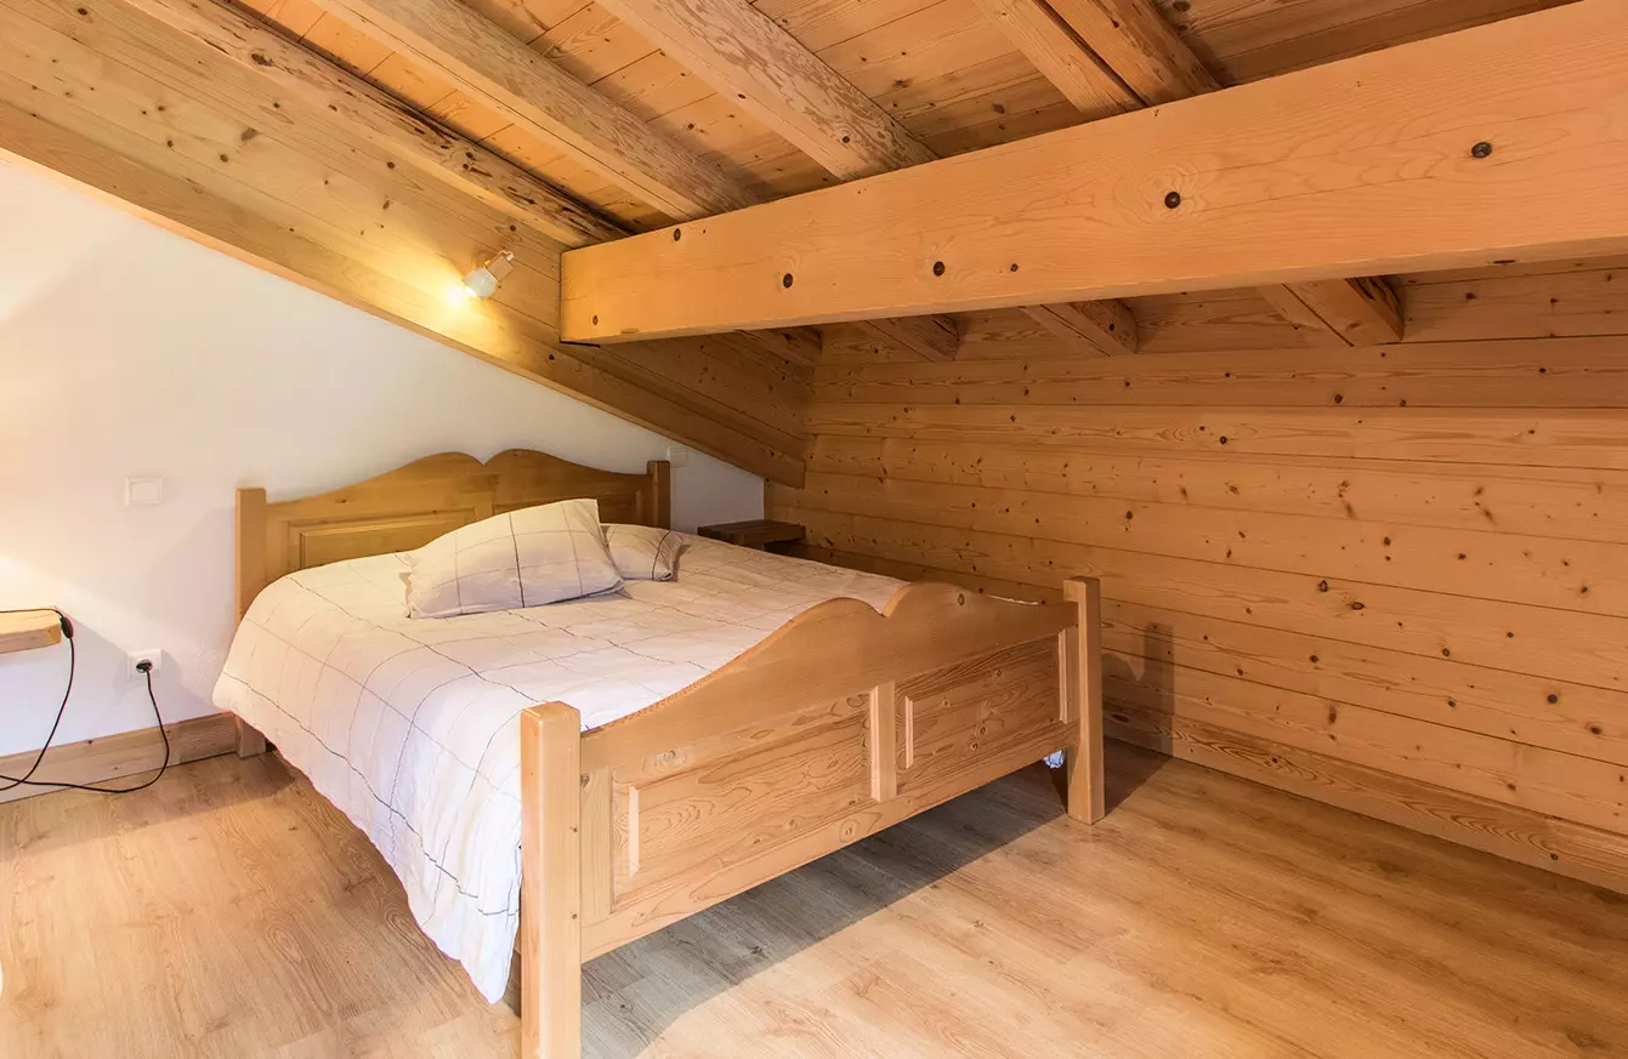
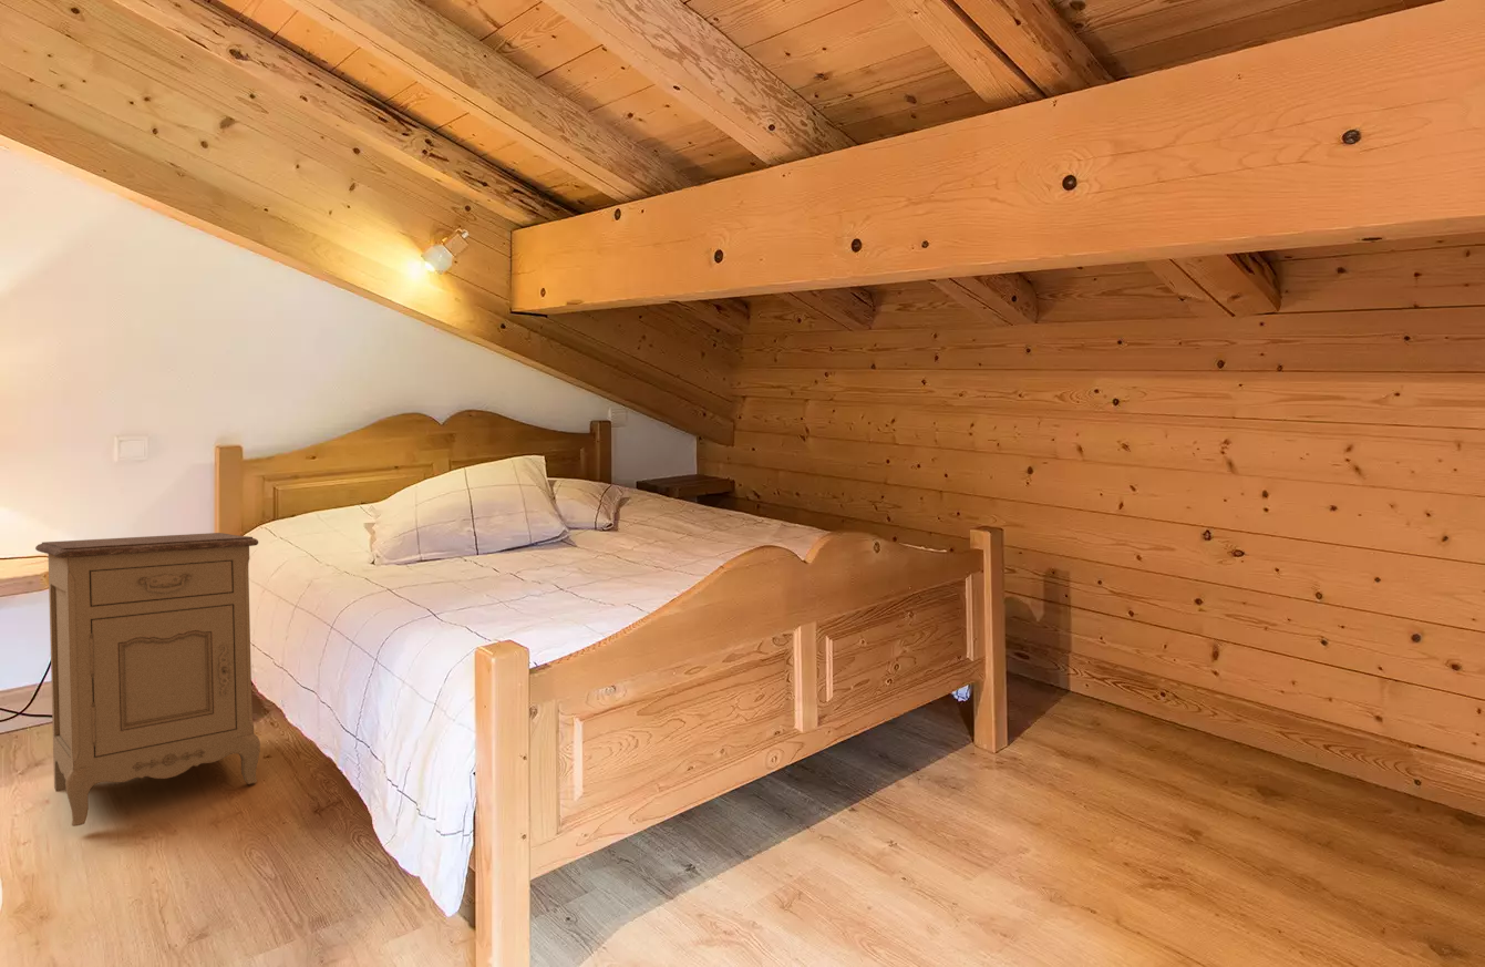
+ nightstand (155, 665)
